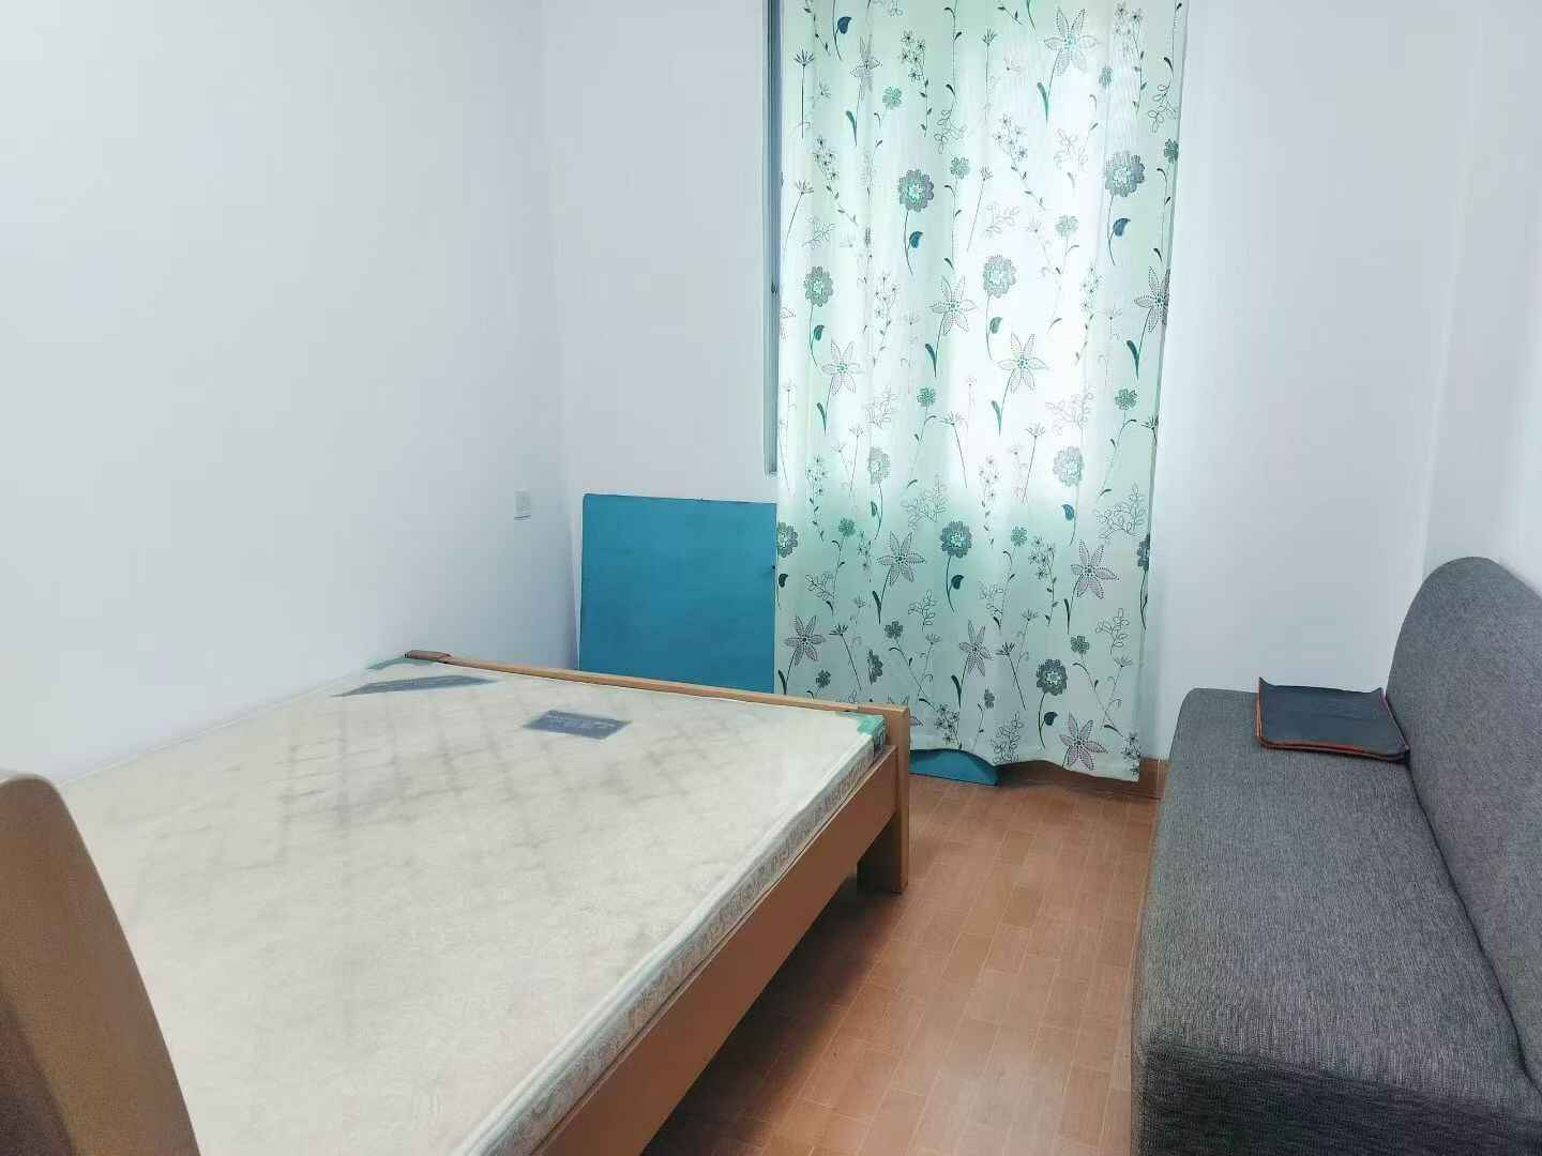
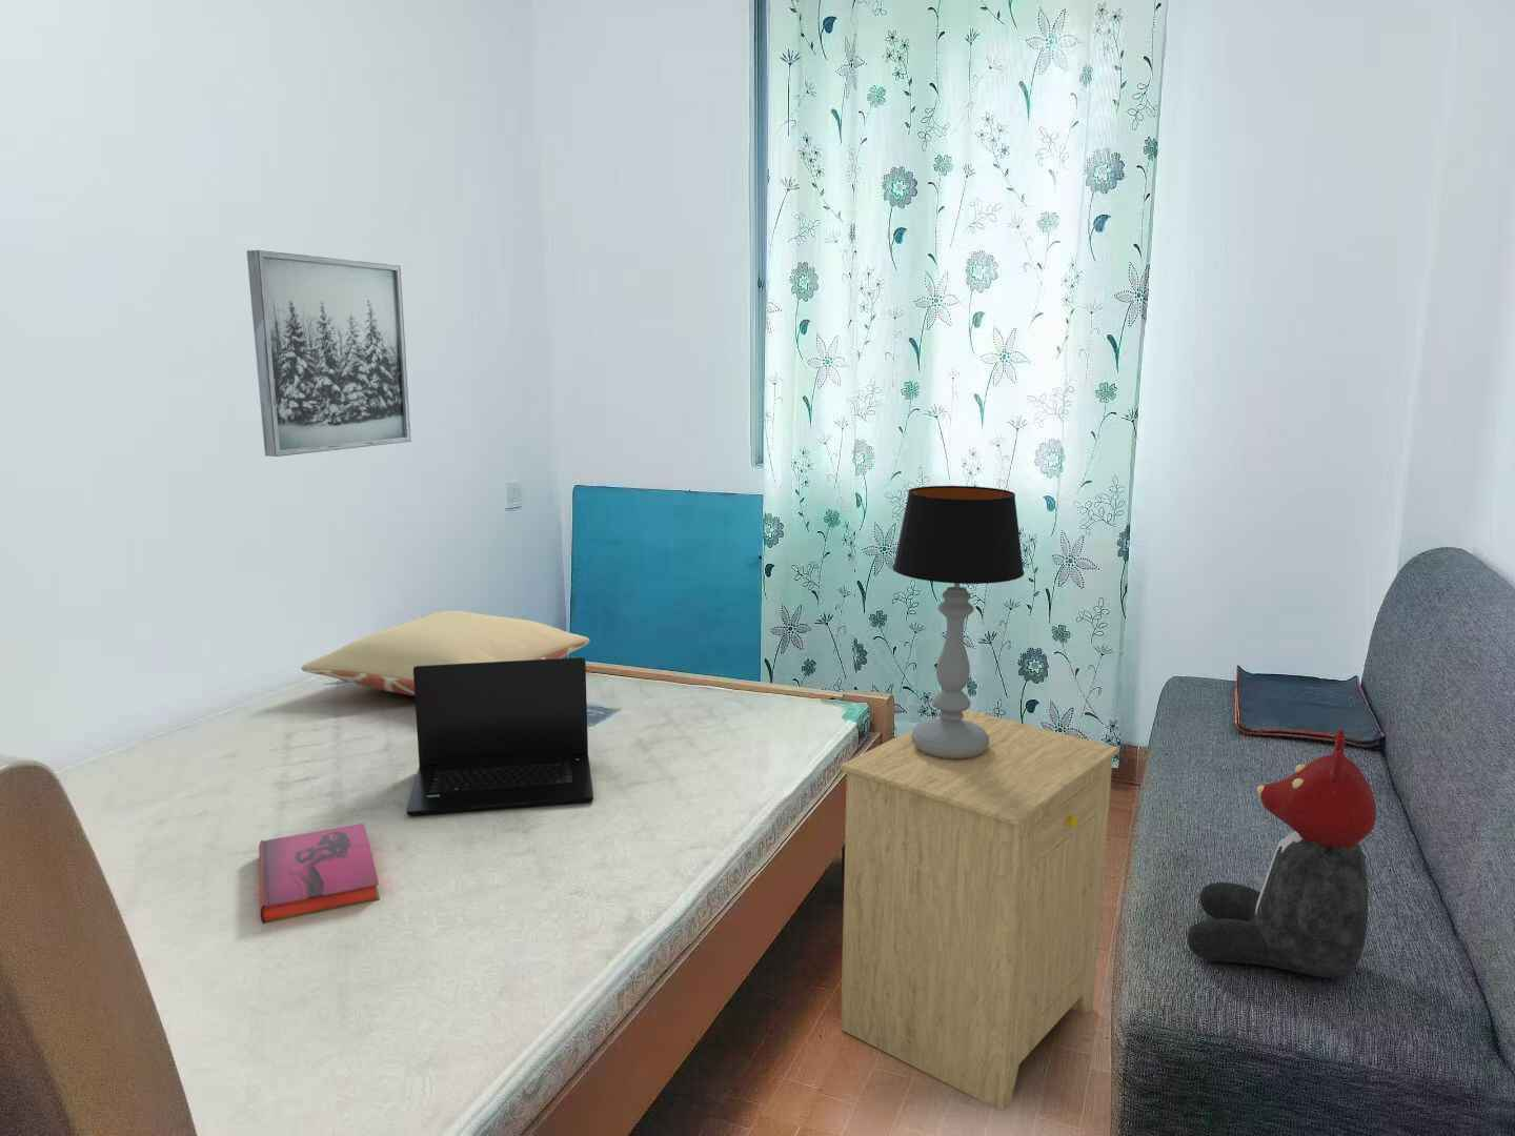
+ laptop (501, 733)
+ pillow (453, 653)
+ table lamp (954, 622)
+ teddy bear (1285, 846)
+ hardback book (316, 870)
+ side table (977, 891)
+ wall art (336, 354)
